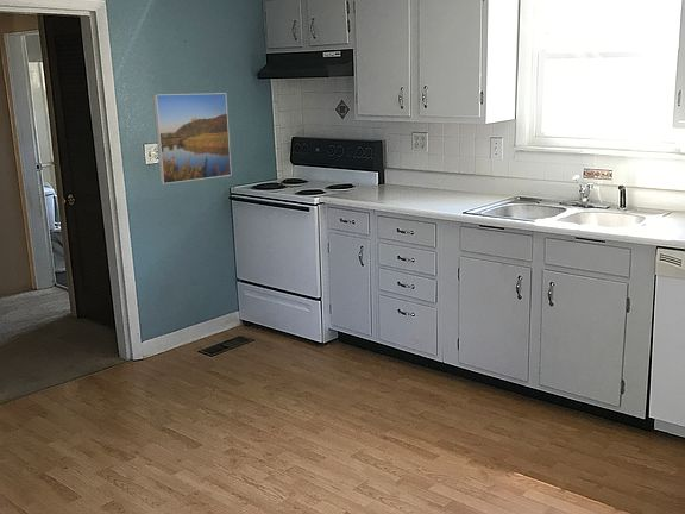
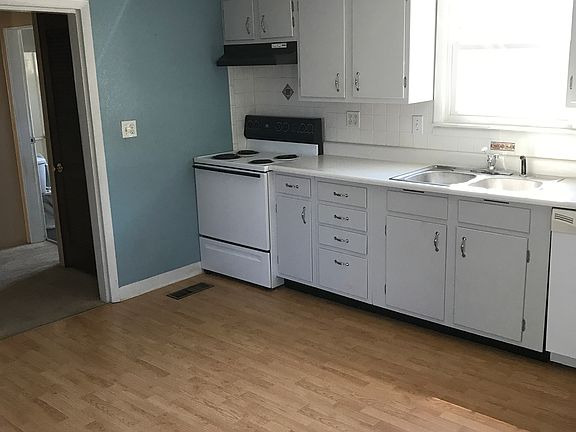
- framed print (194, 137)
